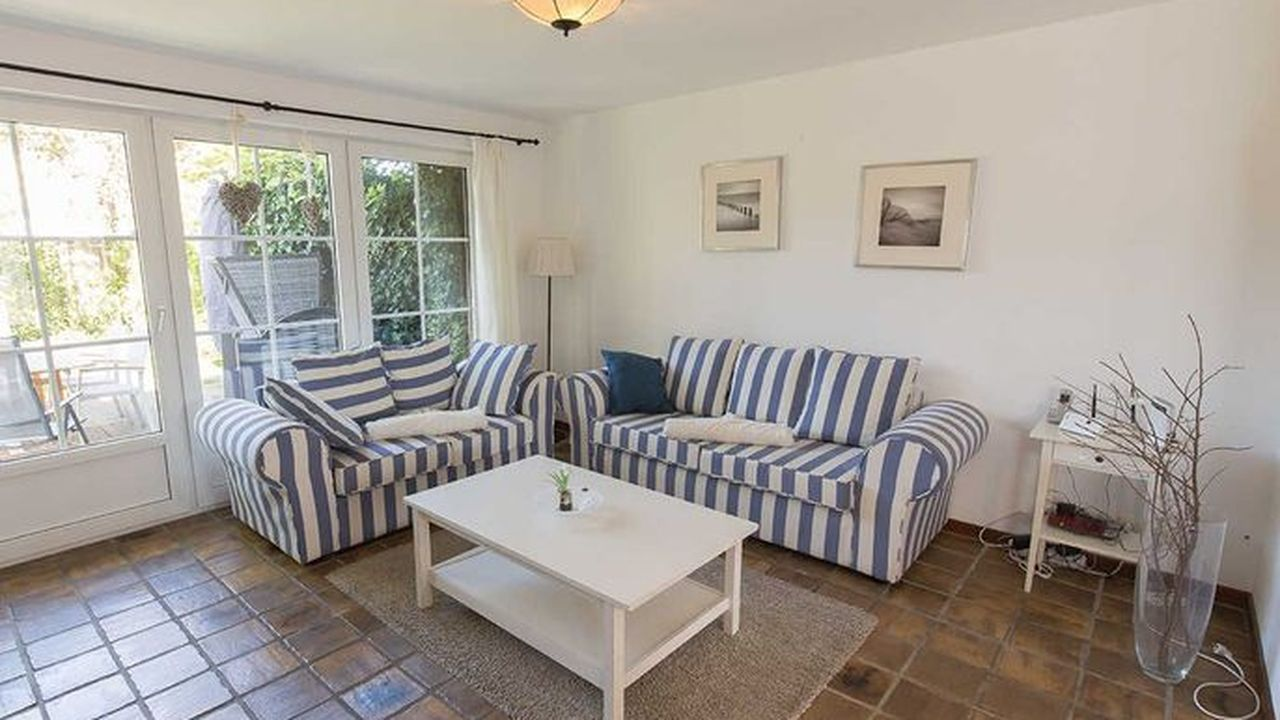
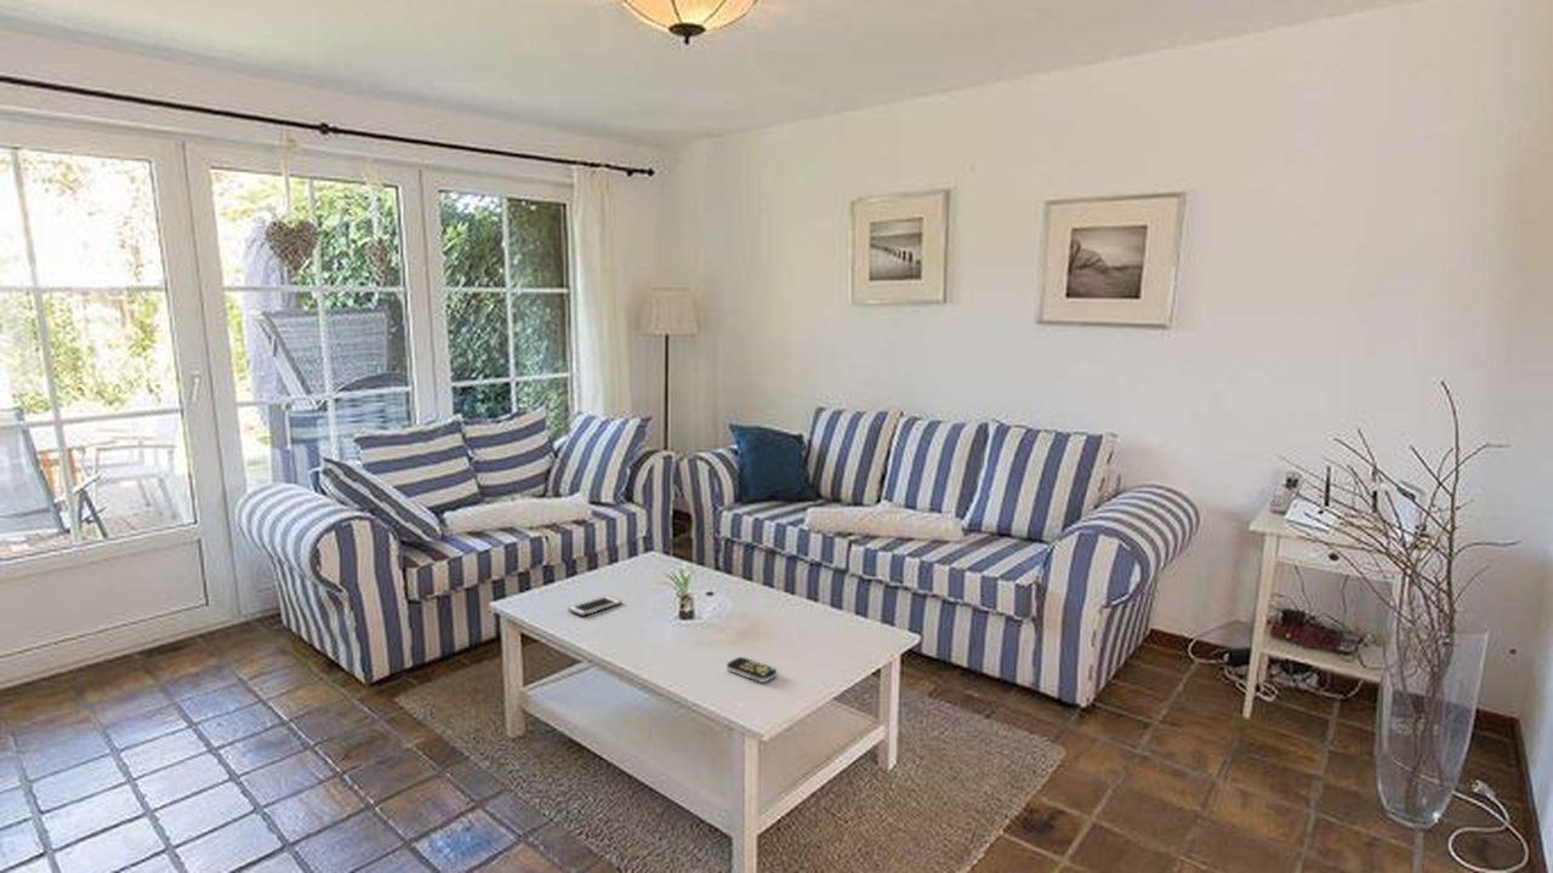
+ remote control (751, 668)
+ cell phone (595, 605)
